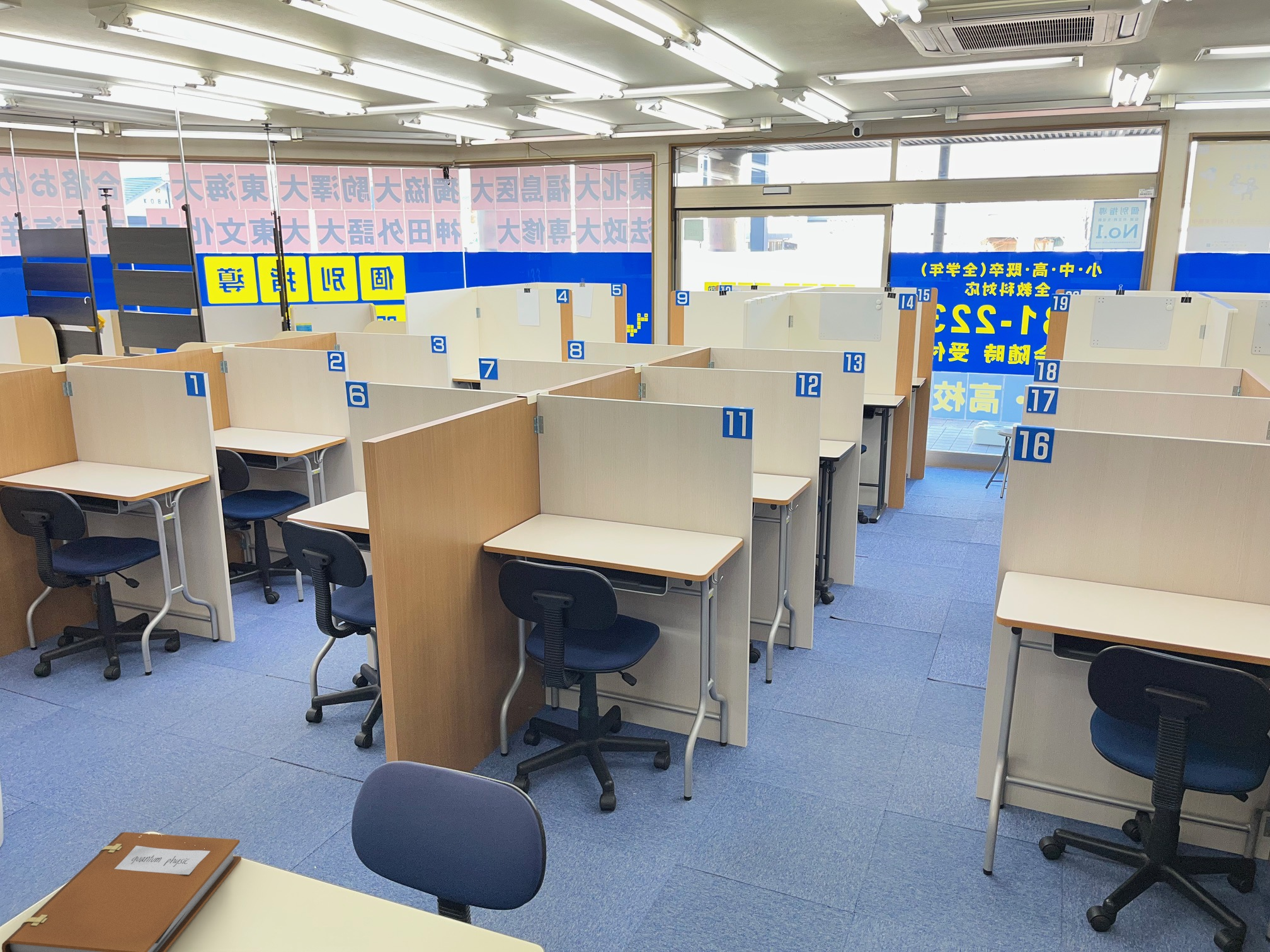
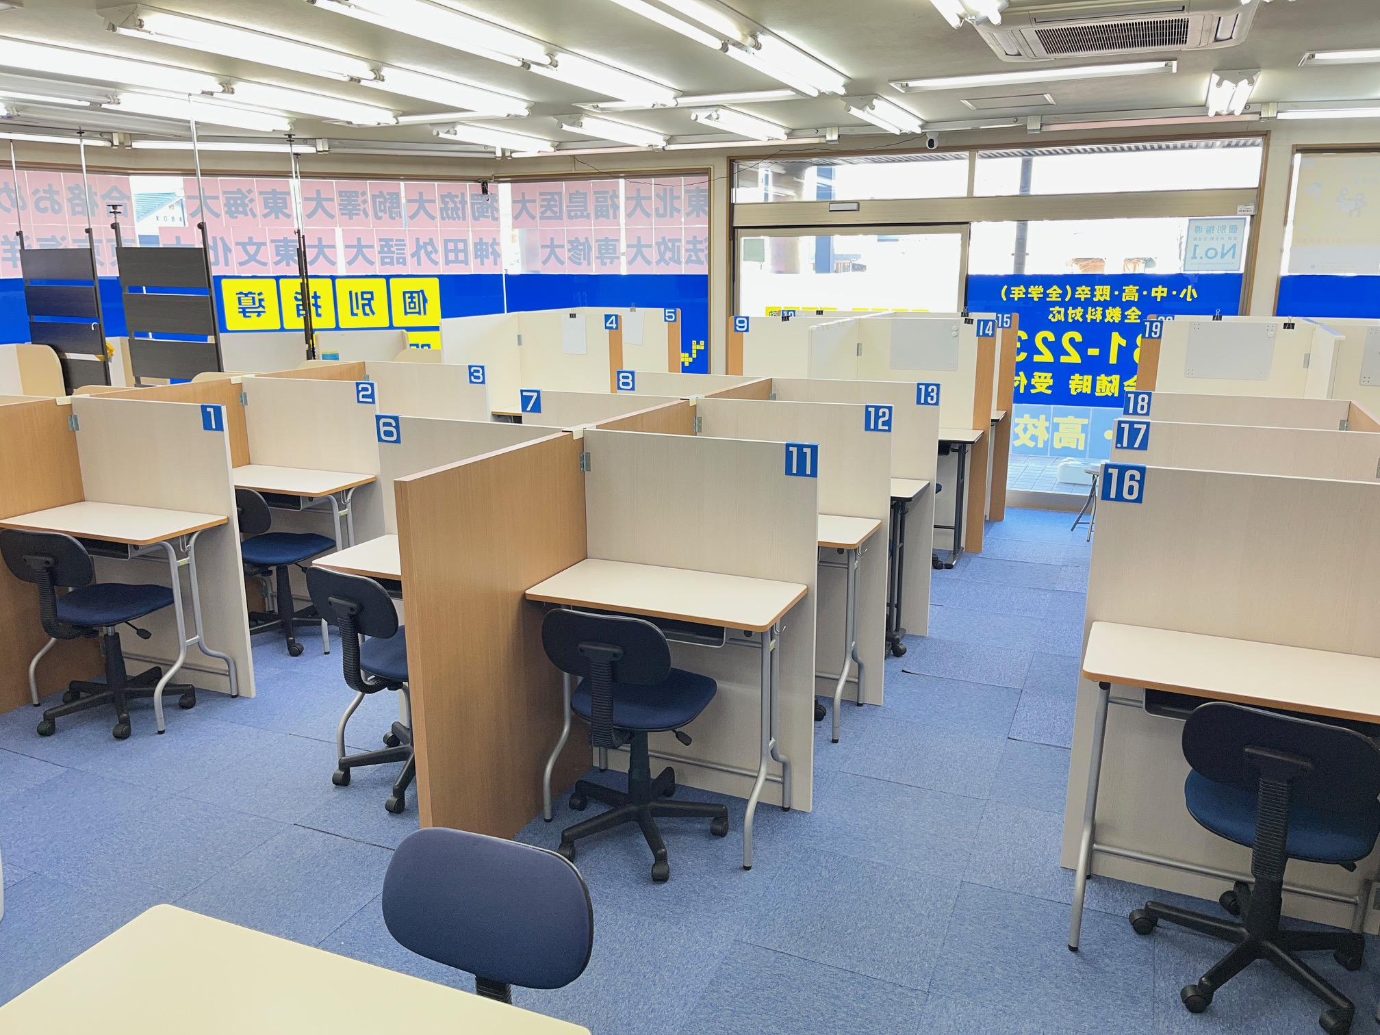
- notebook (133, 892)
